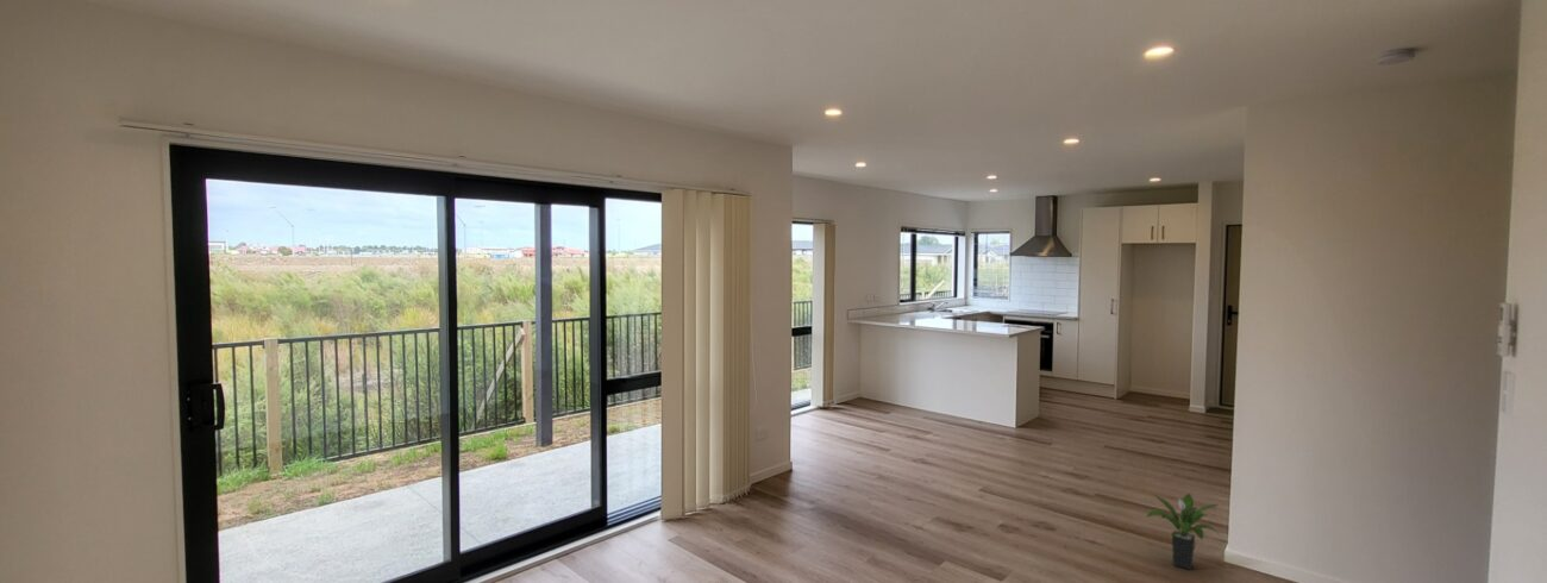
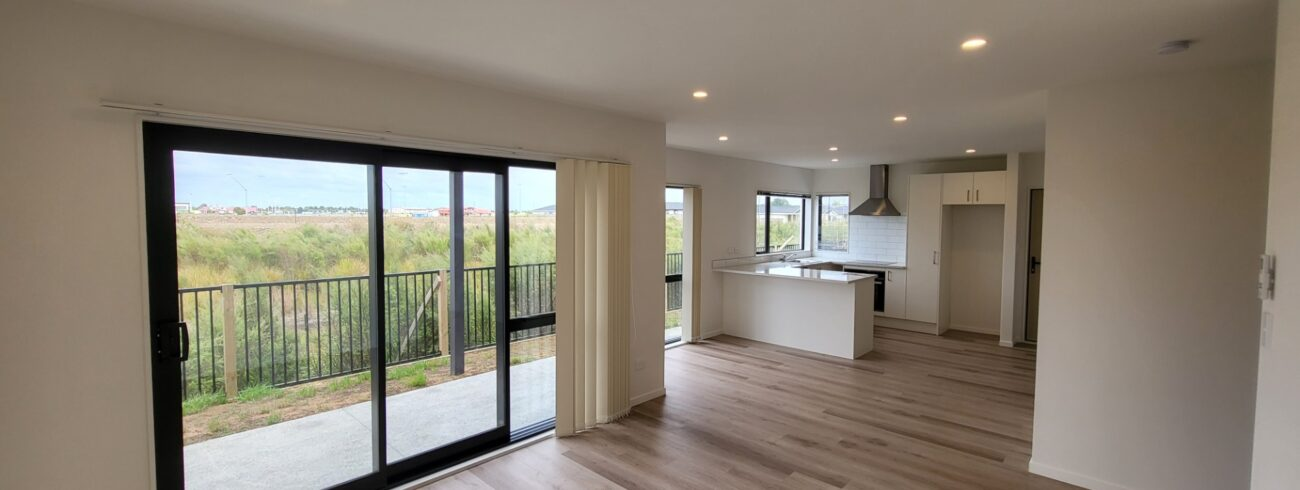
- potted plant (1182, 531)
